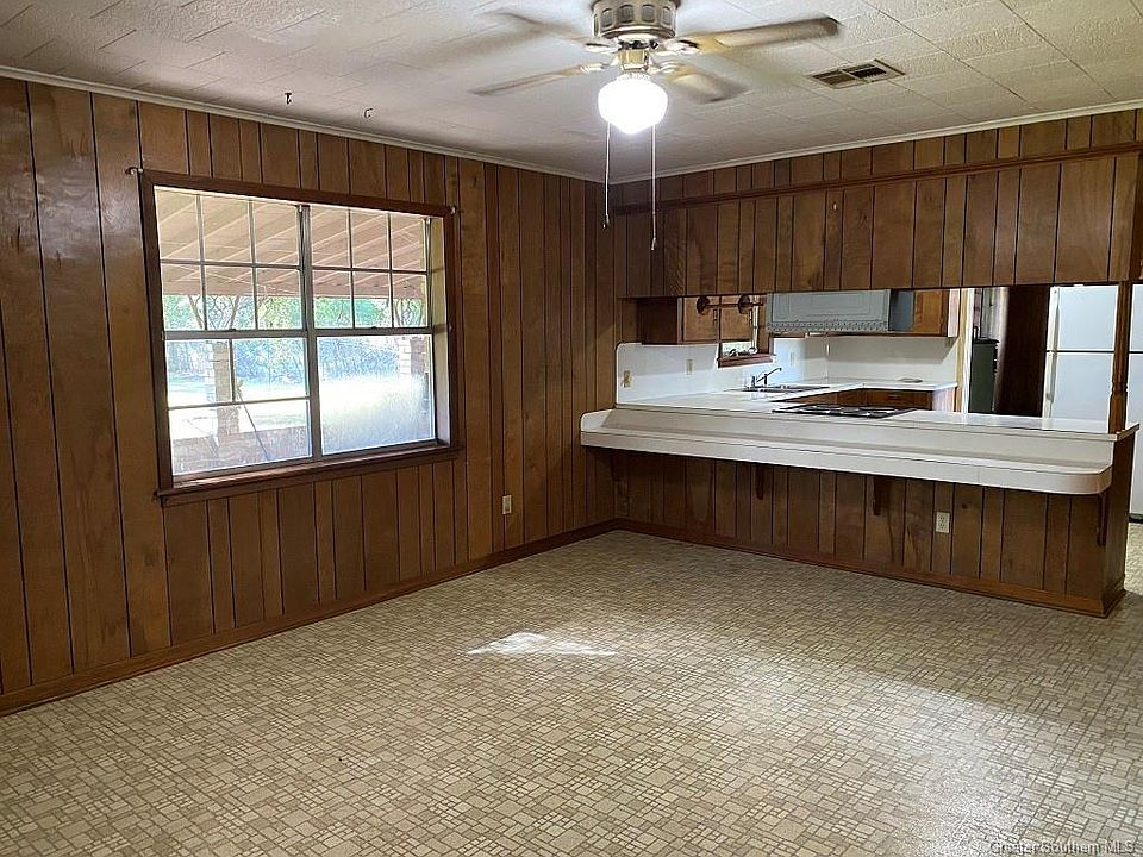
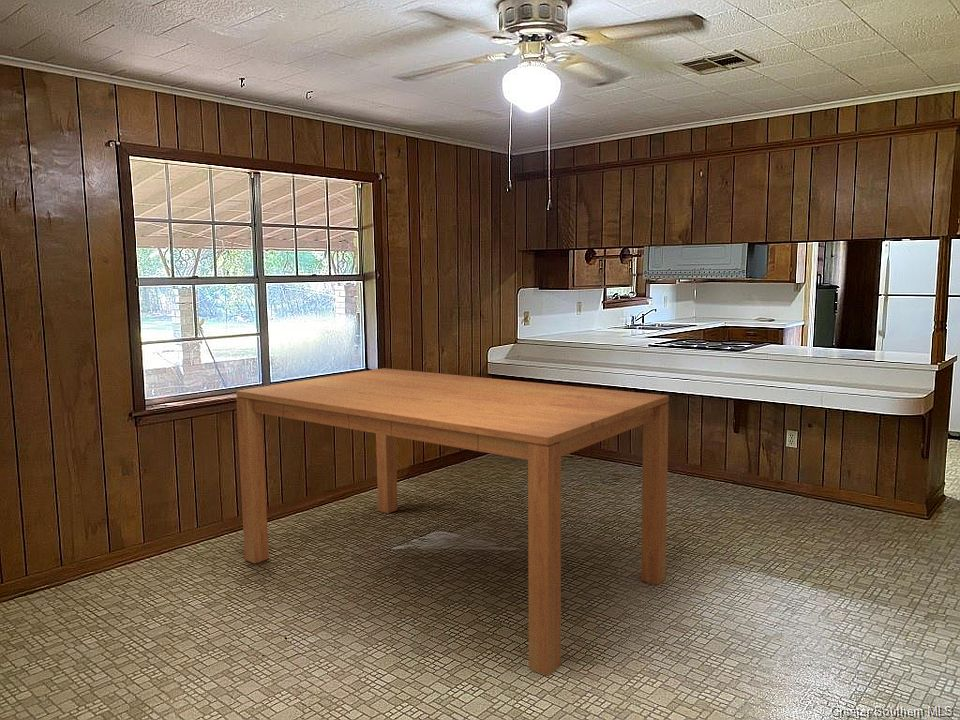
+ dining table (451, 446)
